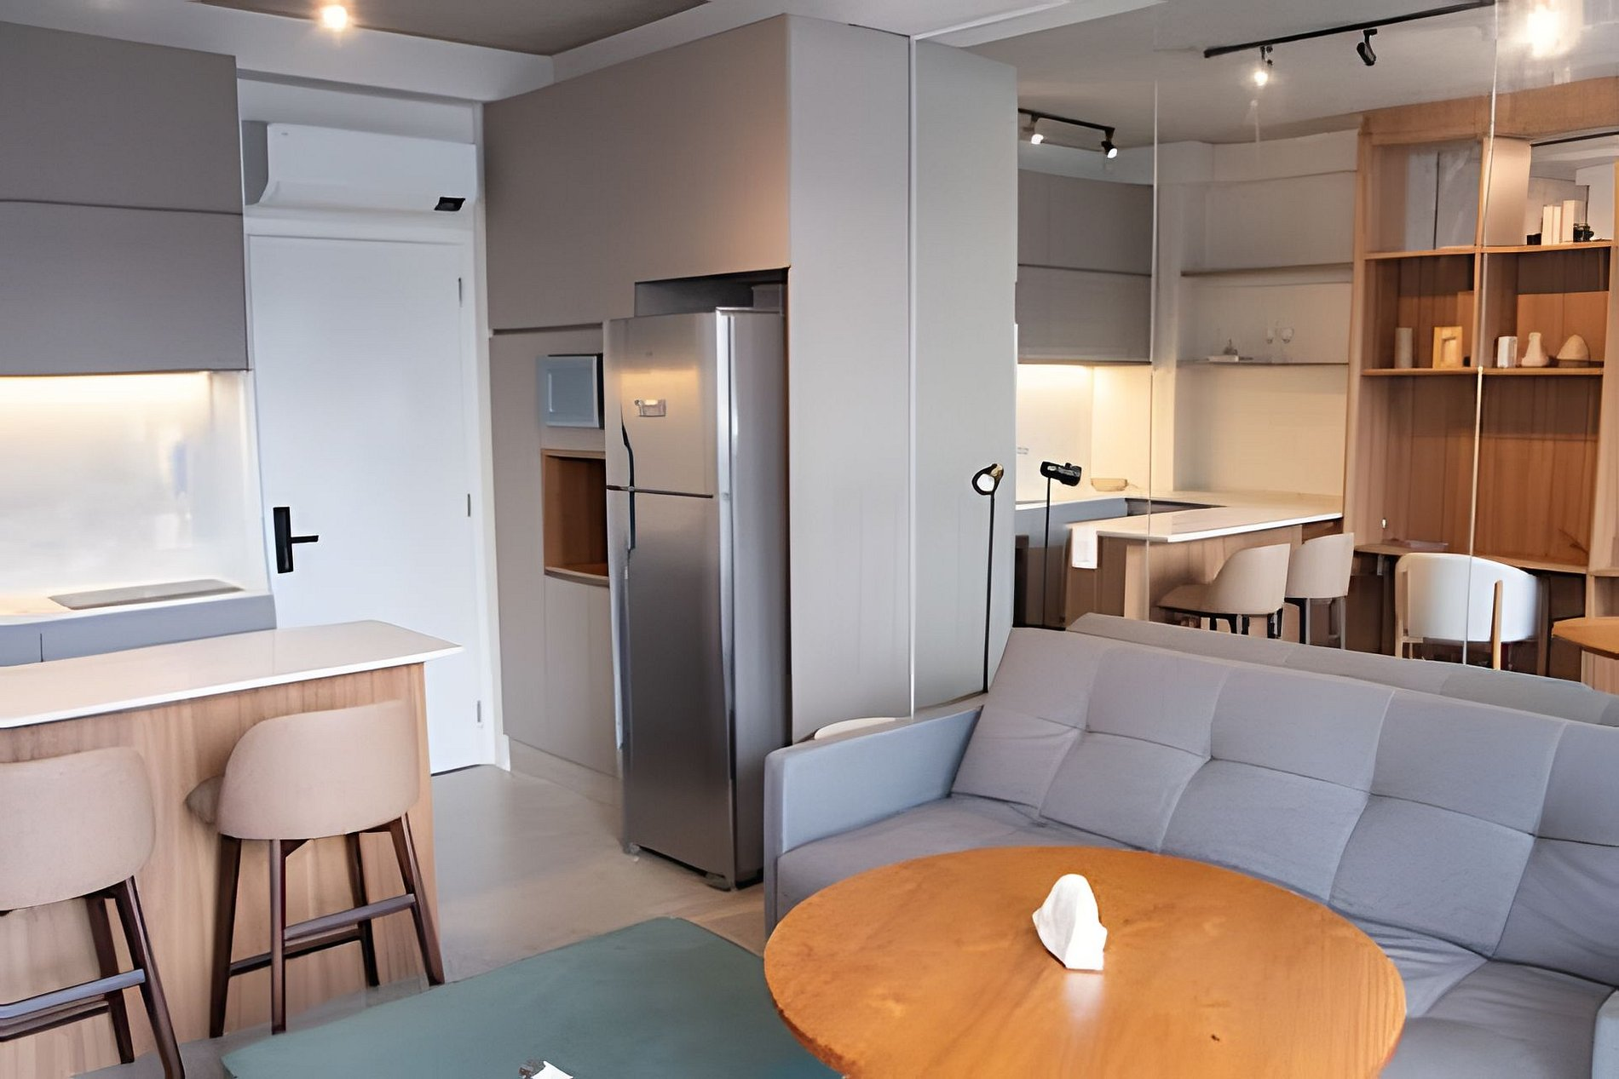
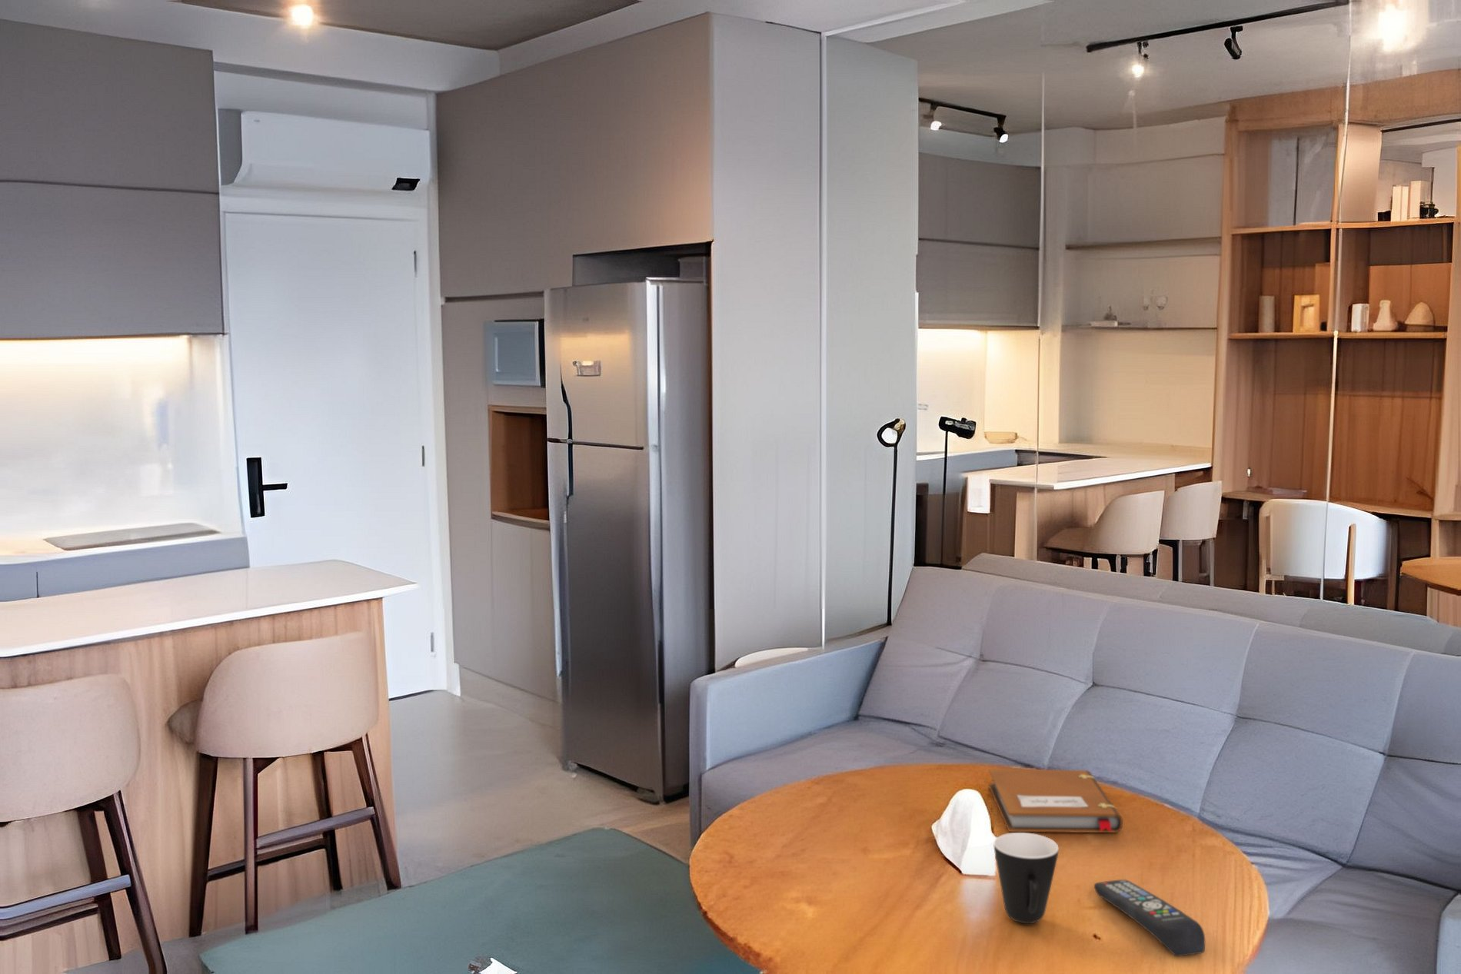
+ notebook (1052, 800)
+ remote control (1147, 911)
+ mug (1026, 885)
